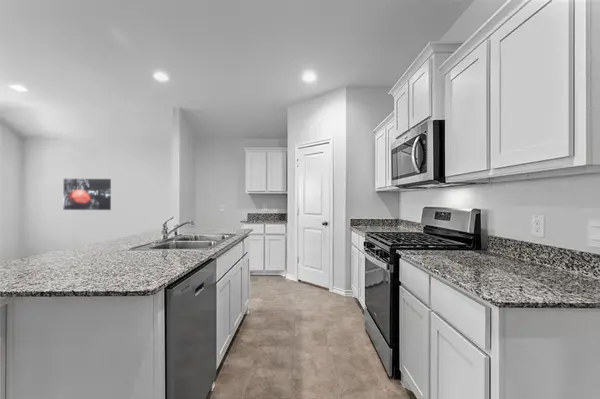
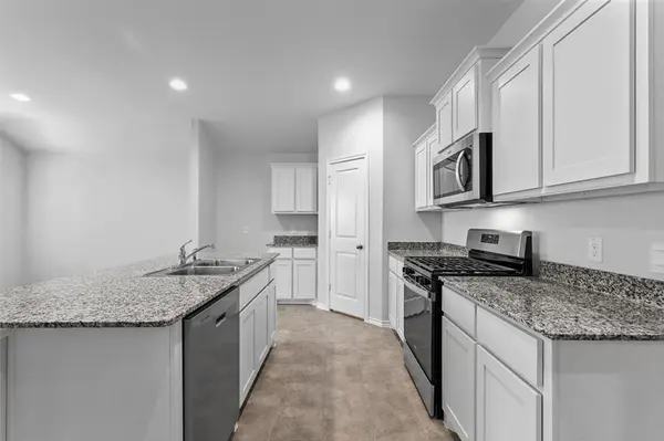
- wall art (87, 194)
